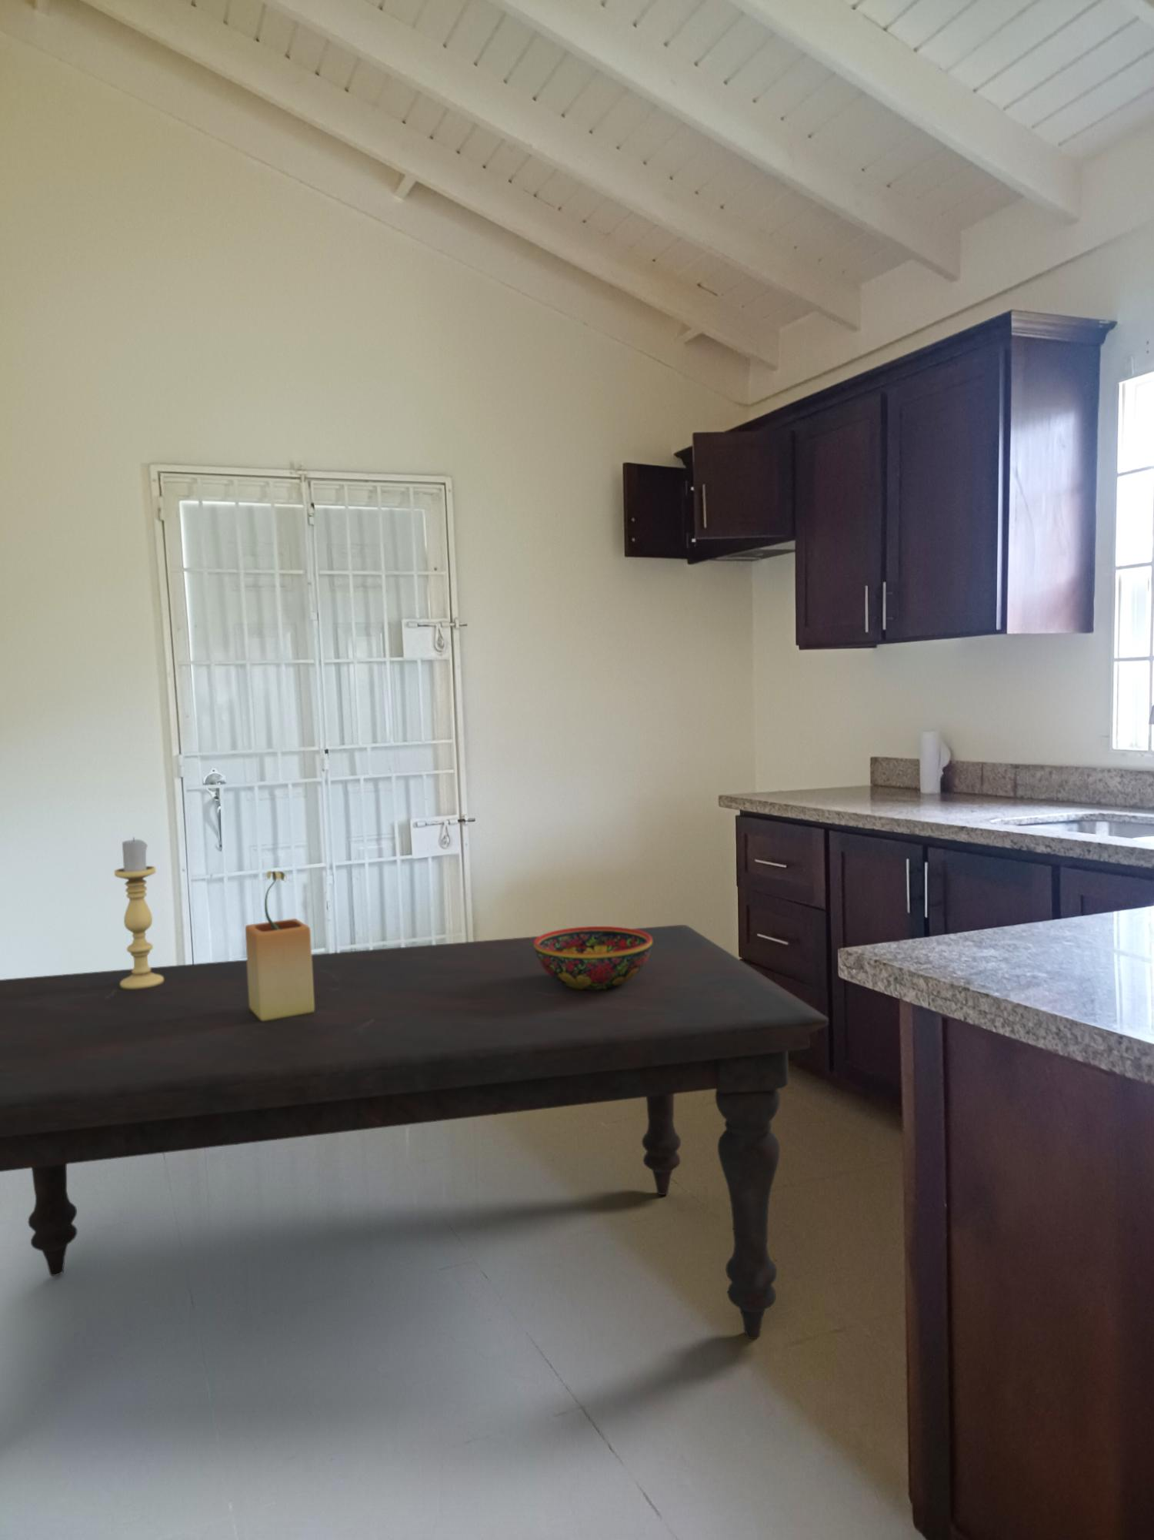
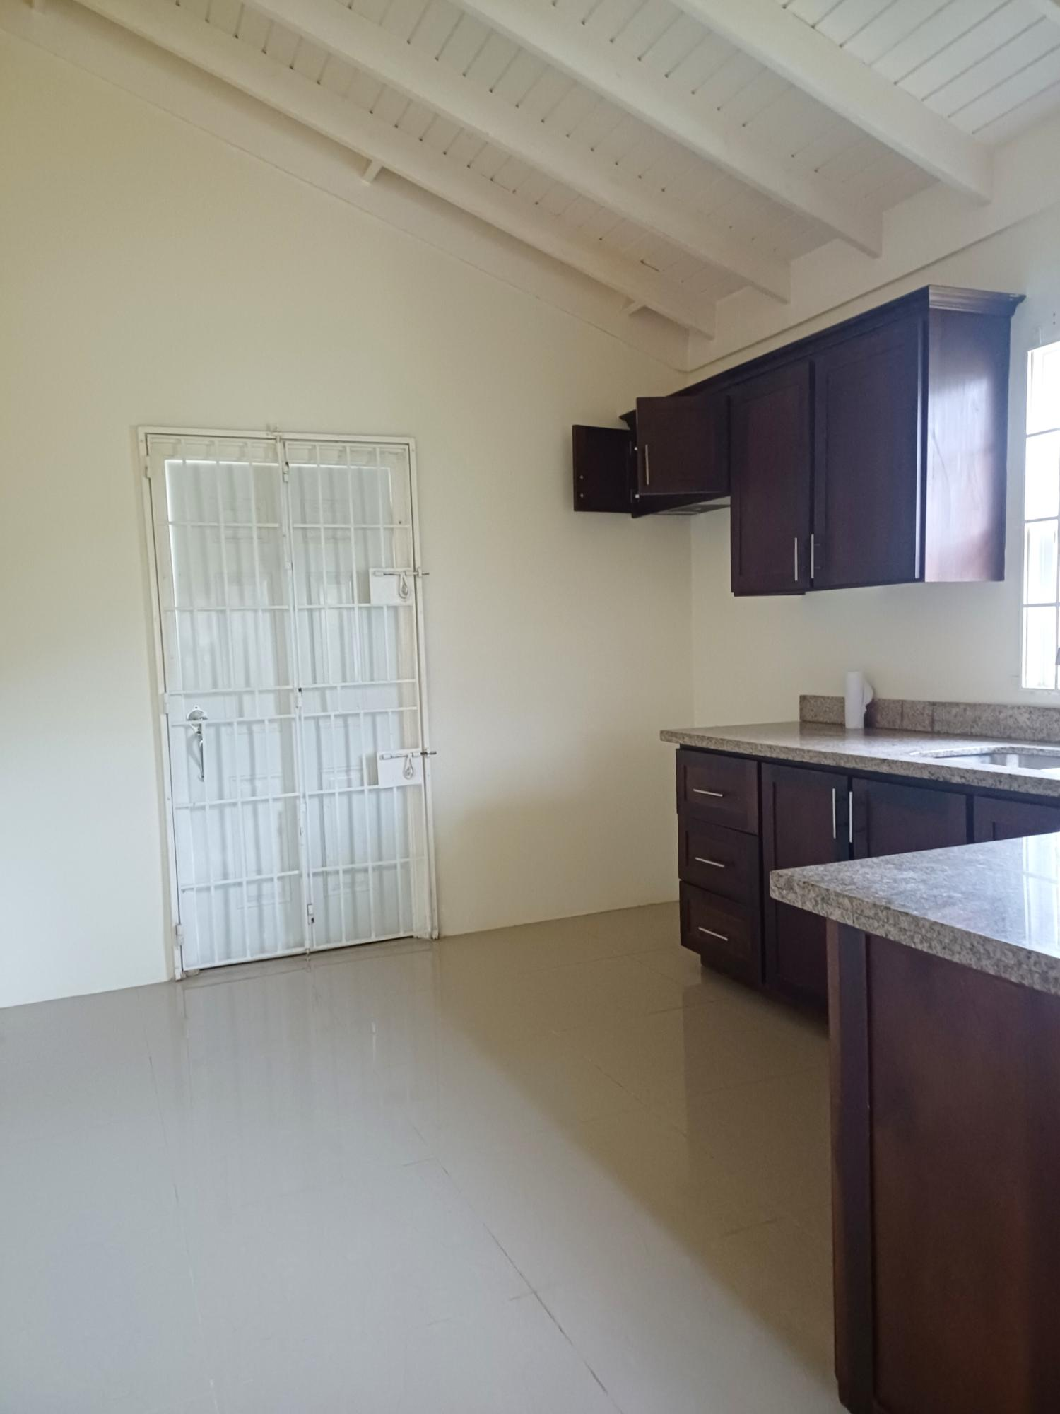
- bowl (593, 959)
- dining table (369, 1129)
- potted plant (278, 940)
- candle holder (137, 909)
